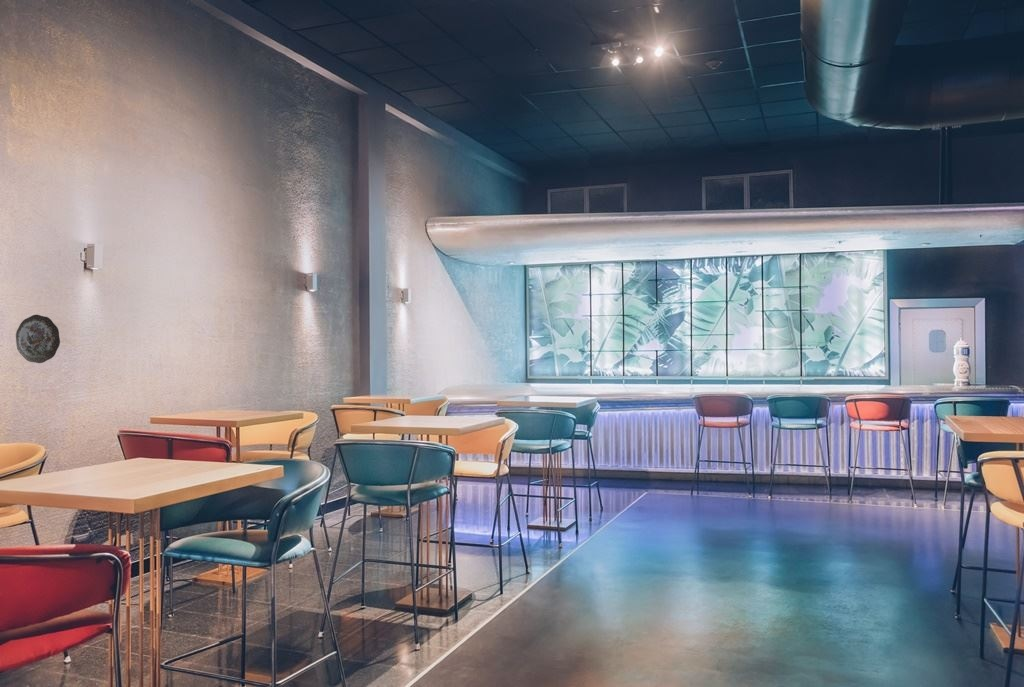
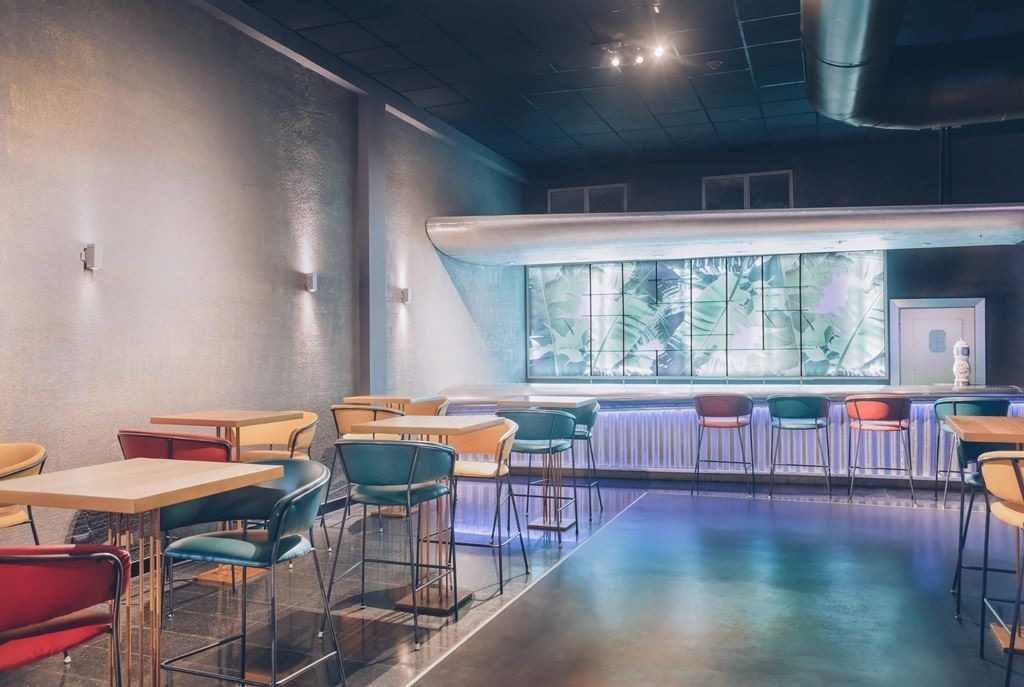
- decorative plate (36, 339)
